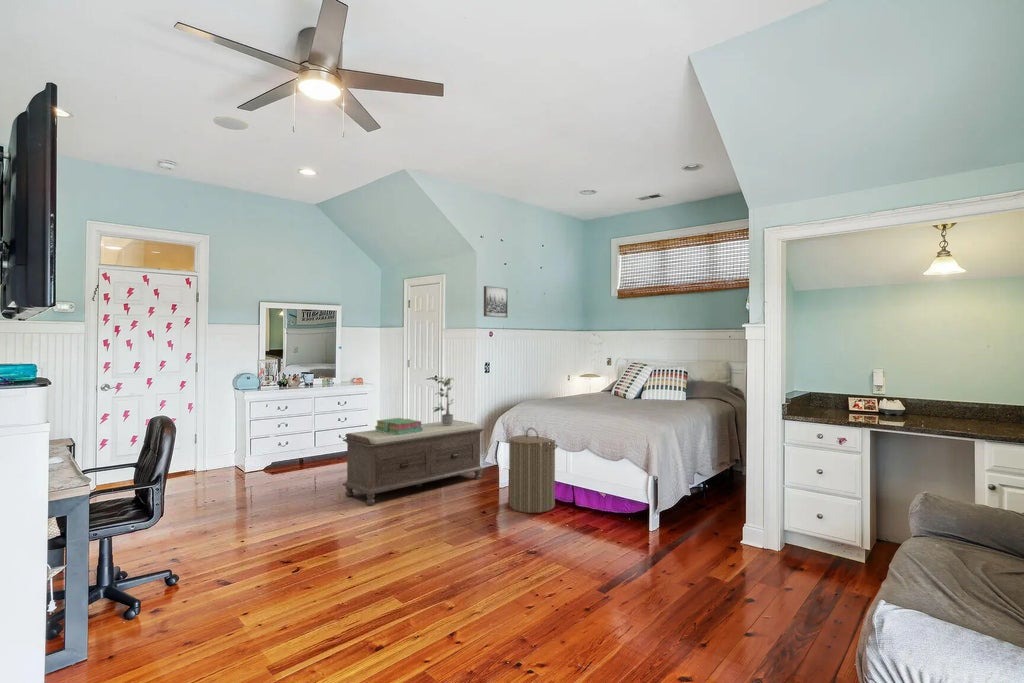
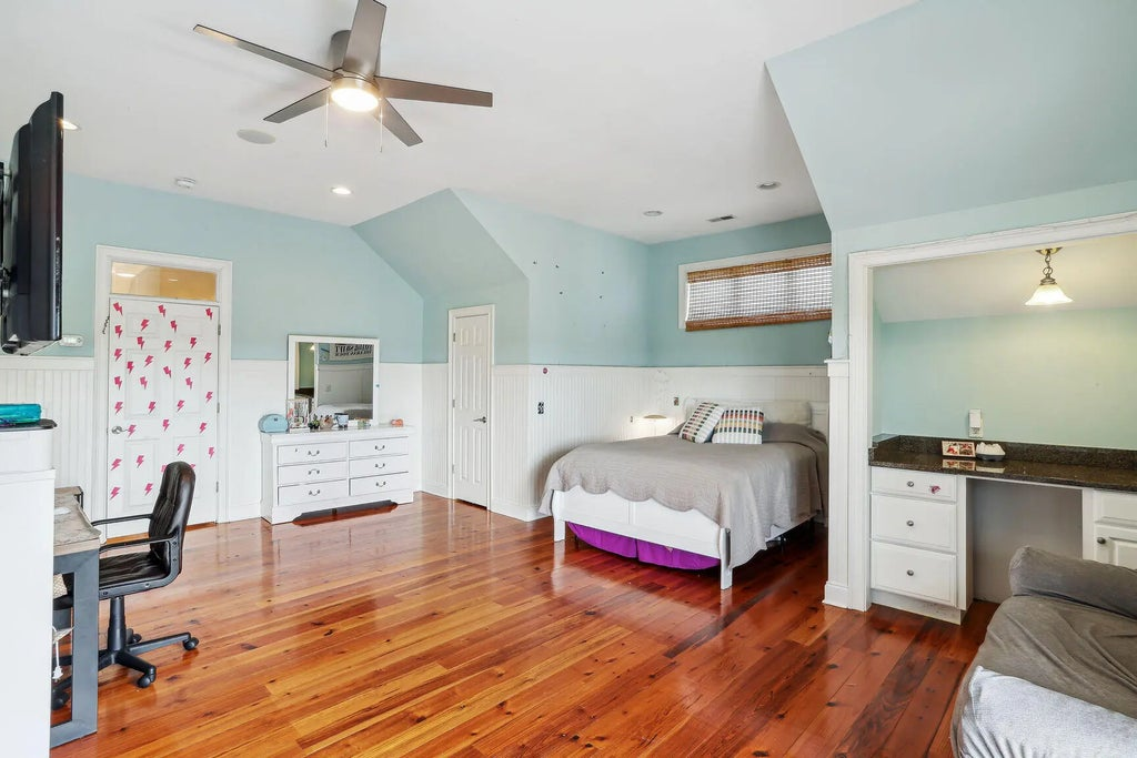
- bench (417, 457)
- stack of books (398, 425)
- wall art (495, 302)
- potted plant (442, 396)
- laundry hamper (532, 466)
